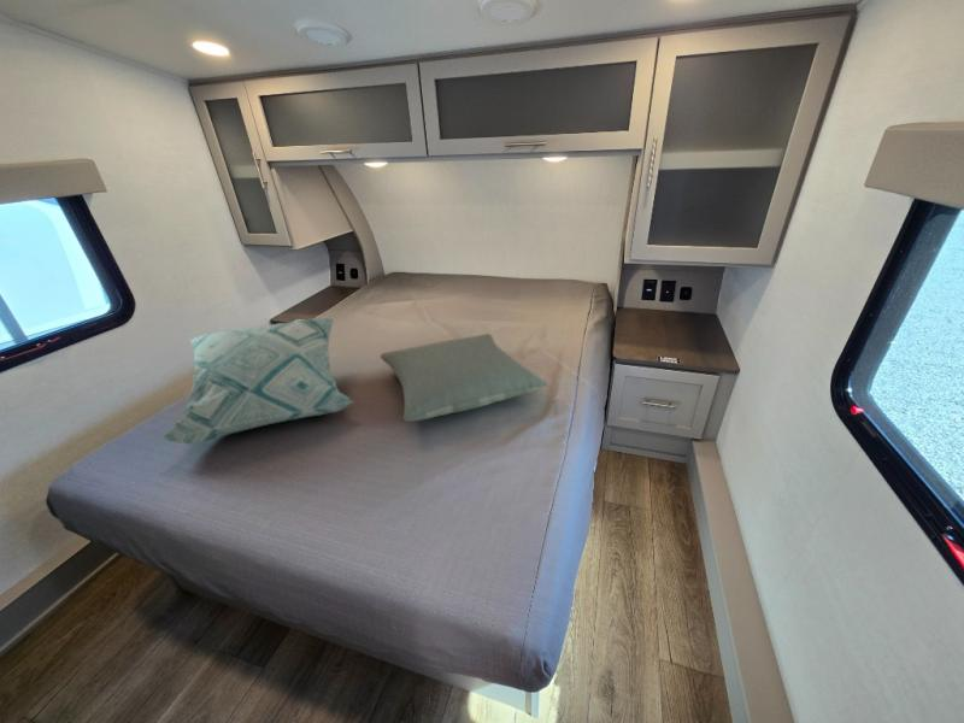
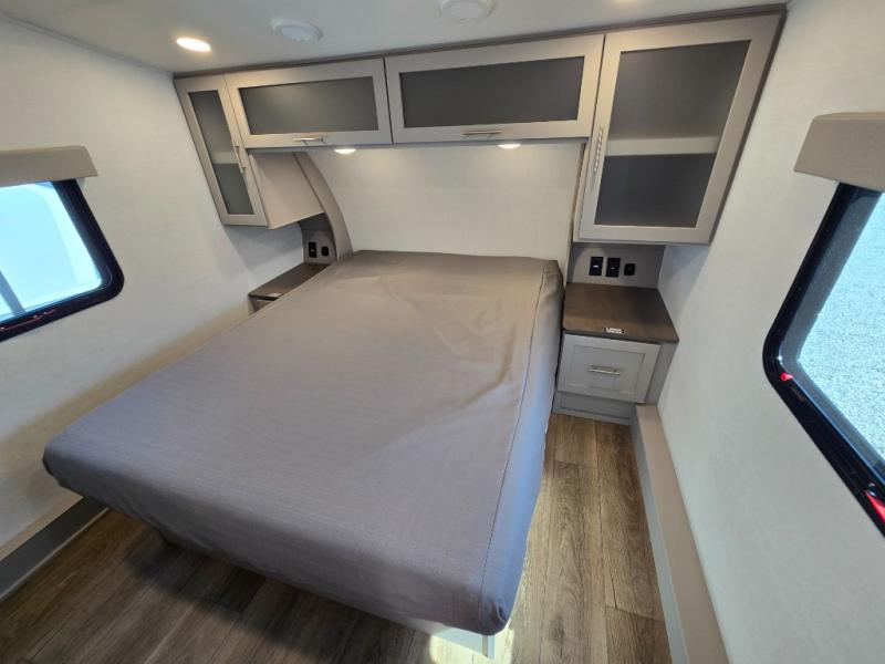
- decorative pillow (266, 371)
- pillow (455, 369)
